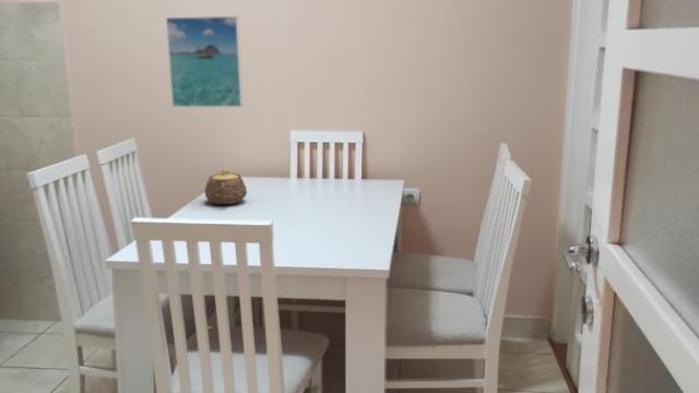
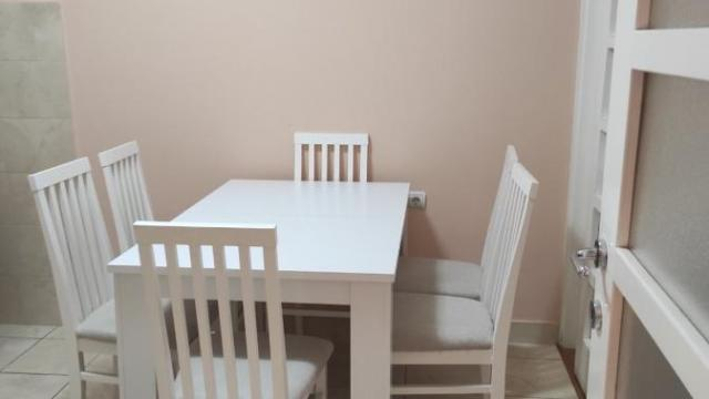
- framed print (204, 62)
- teapot (225, 184)
